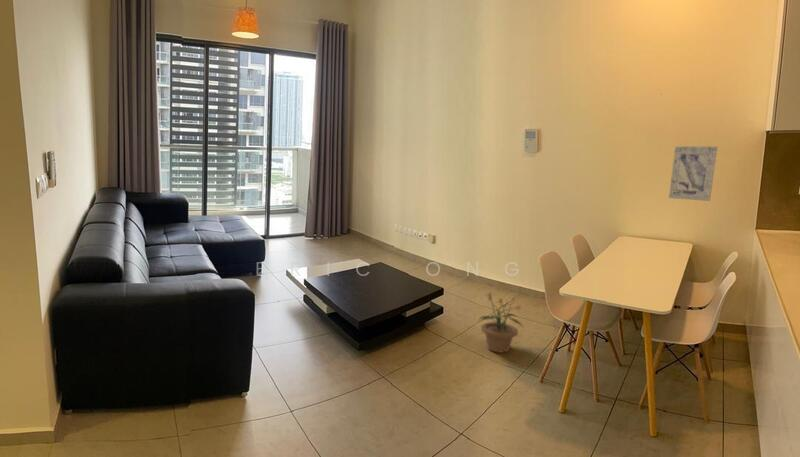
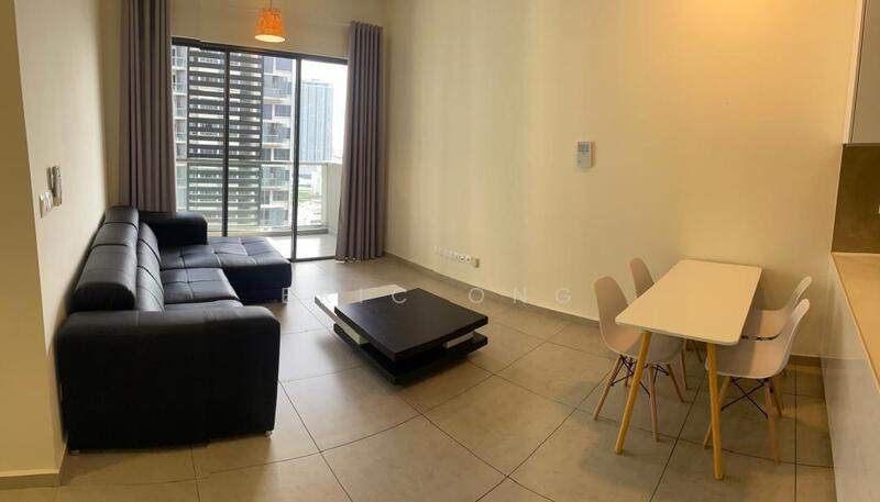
- potted plant (498, 321)
- wall art (692, 173)
